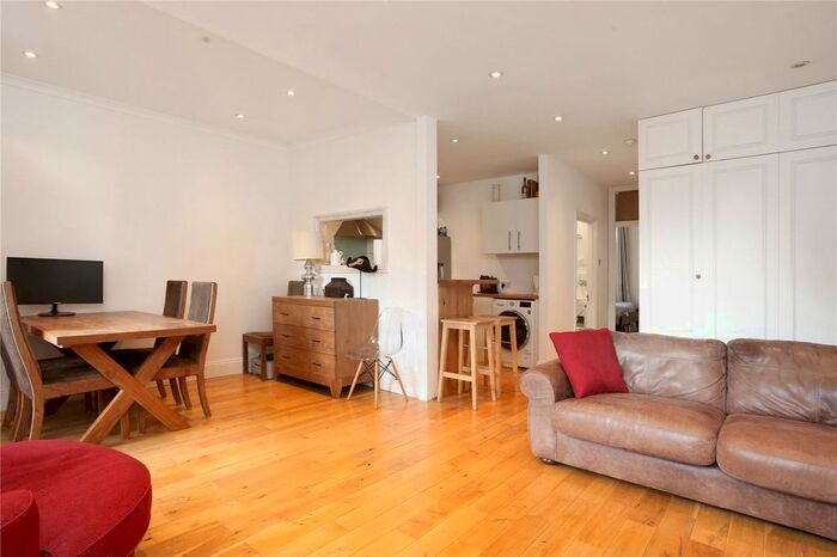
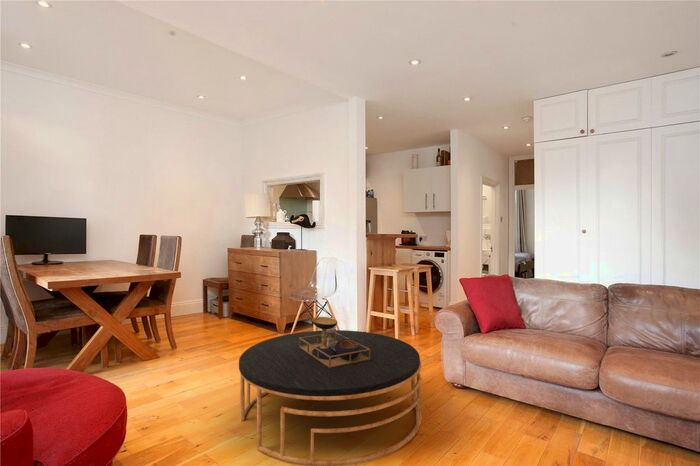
+ coffee table (331, 365)
